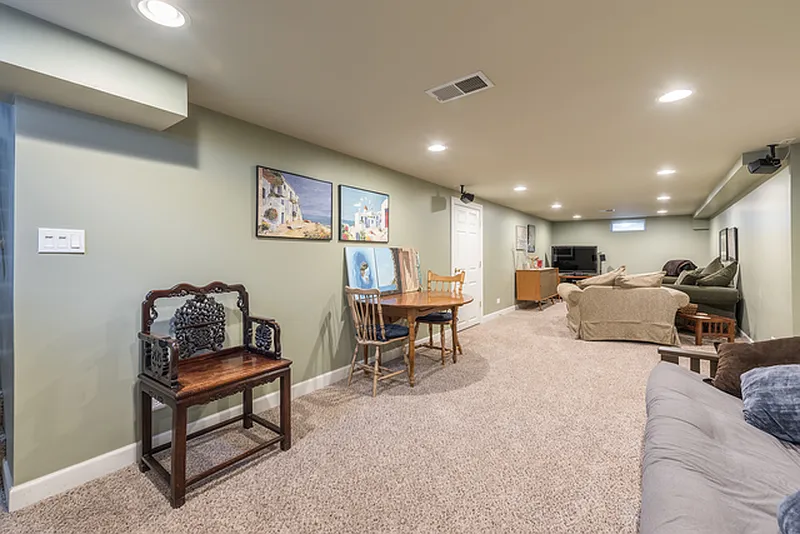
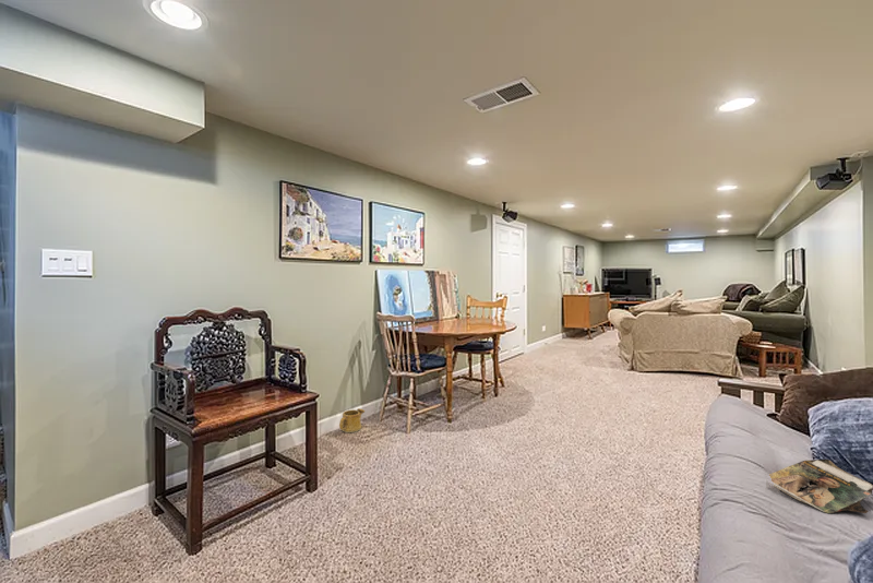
+ magazine (823, 483)
+ watering can (351, 420)
